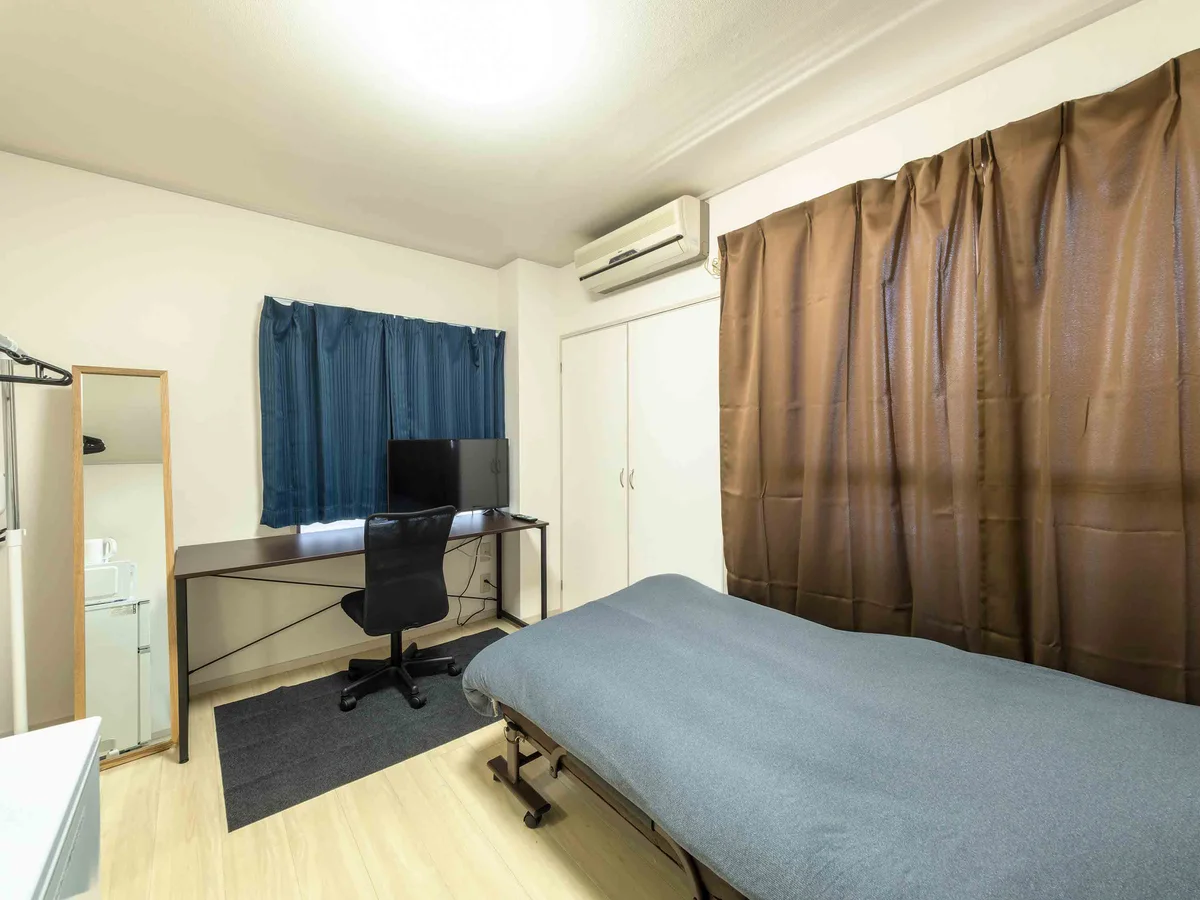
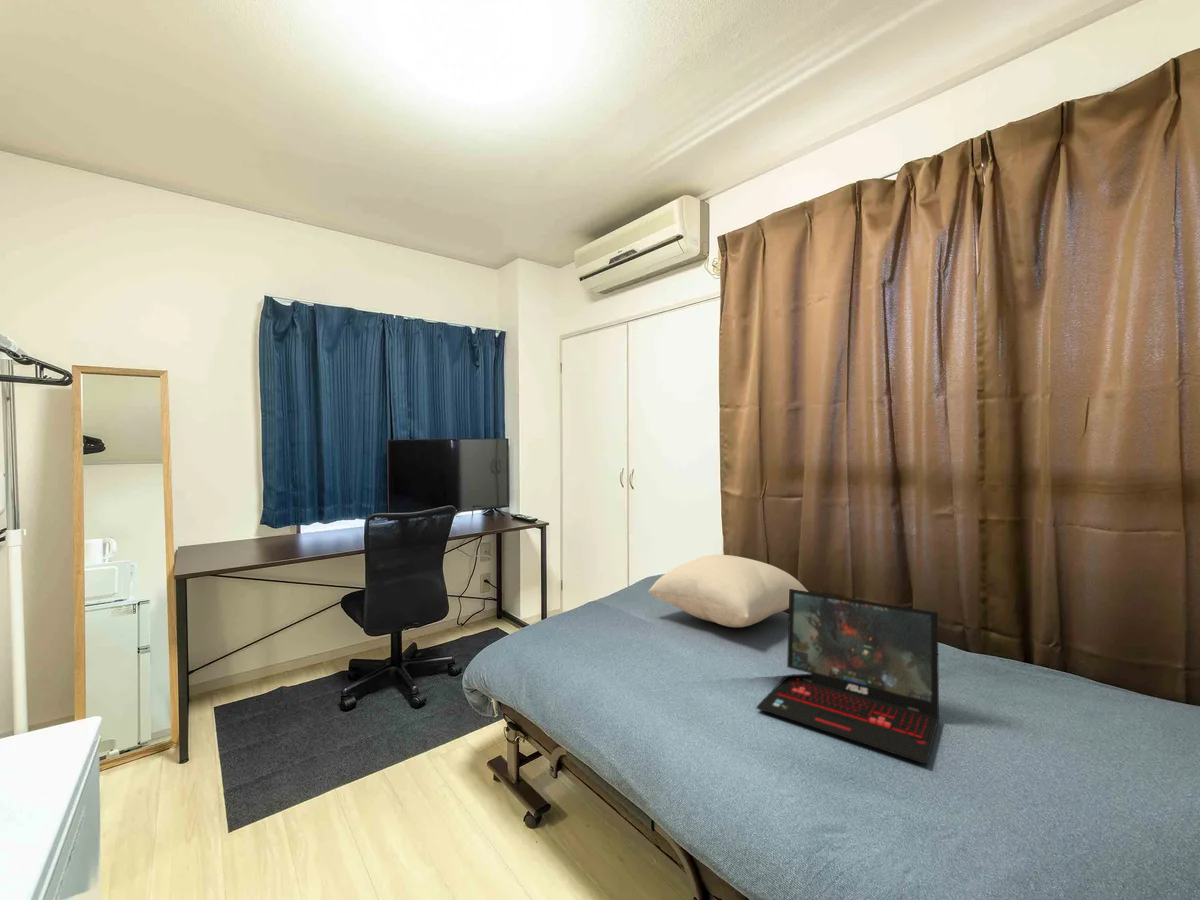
+ pillow (728, 587)
+ laptop (846, 662)
